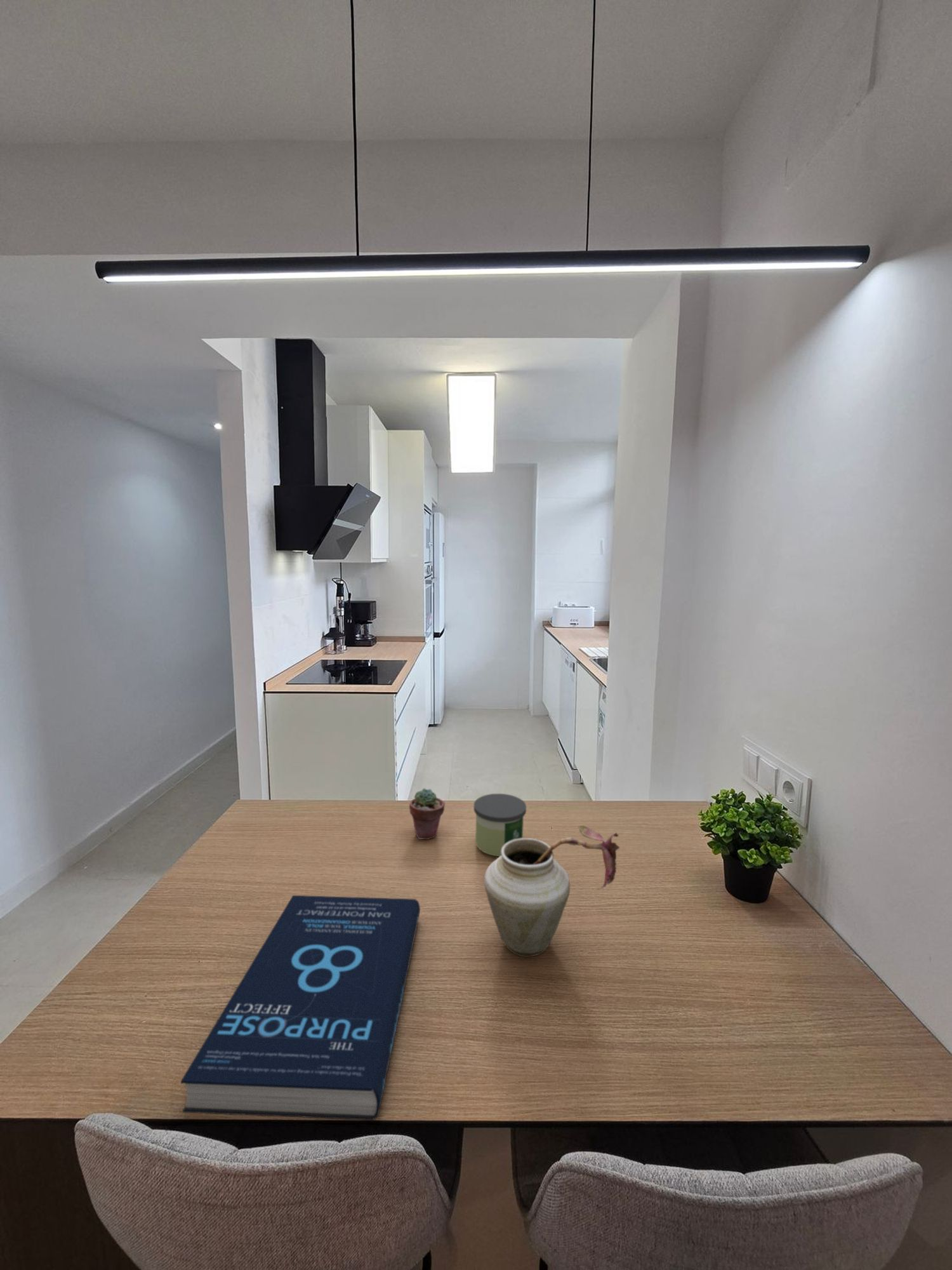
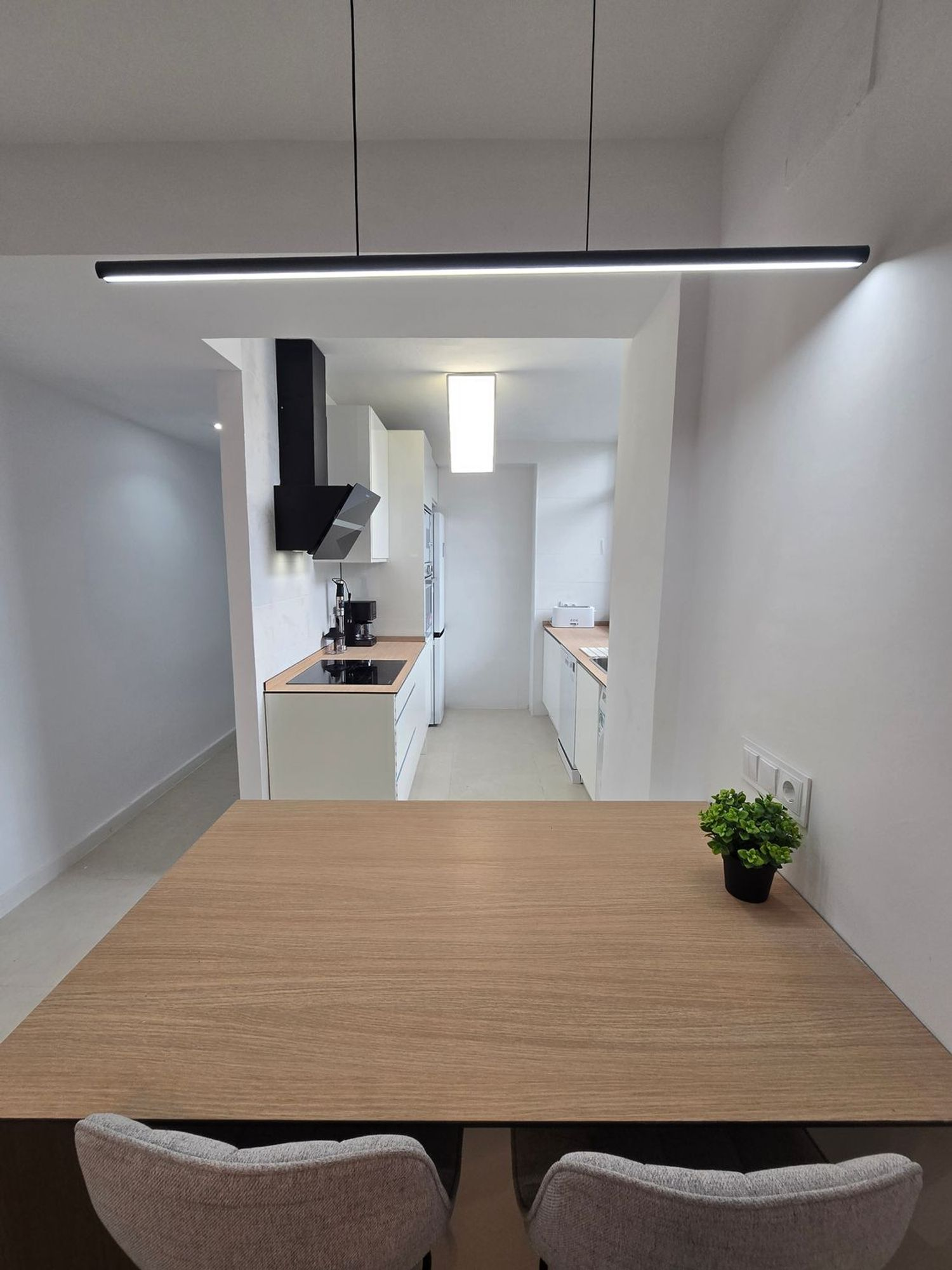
- vase (551, 881)
- candle (499, 825)
- book (326, 982)
- potted succulent (426, 812)
